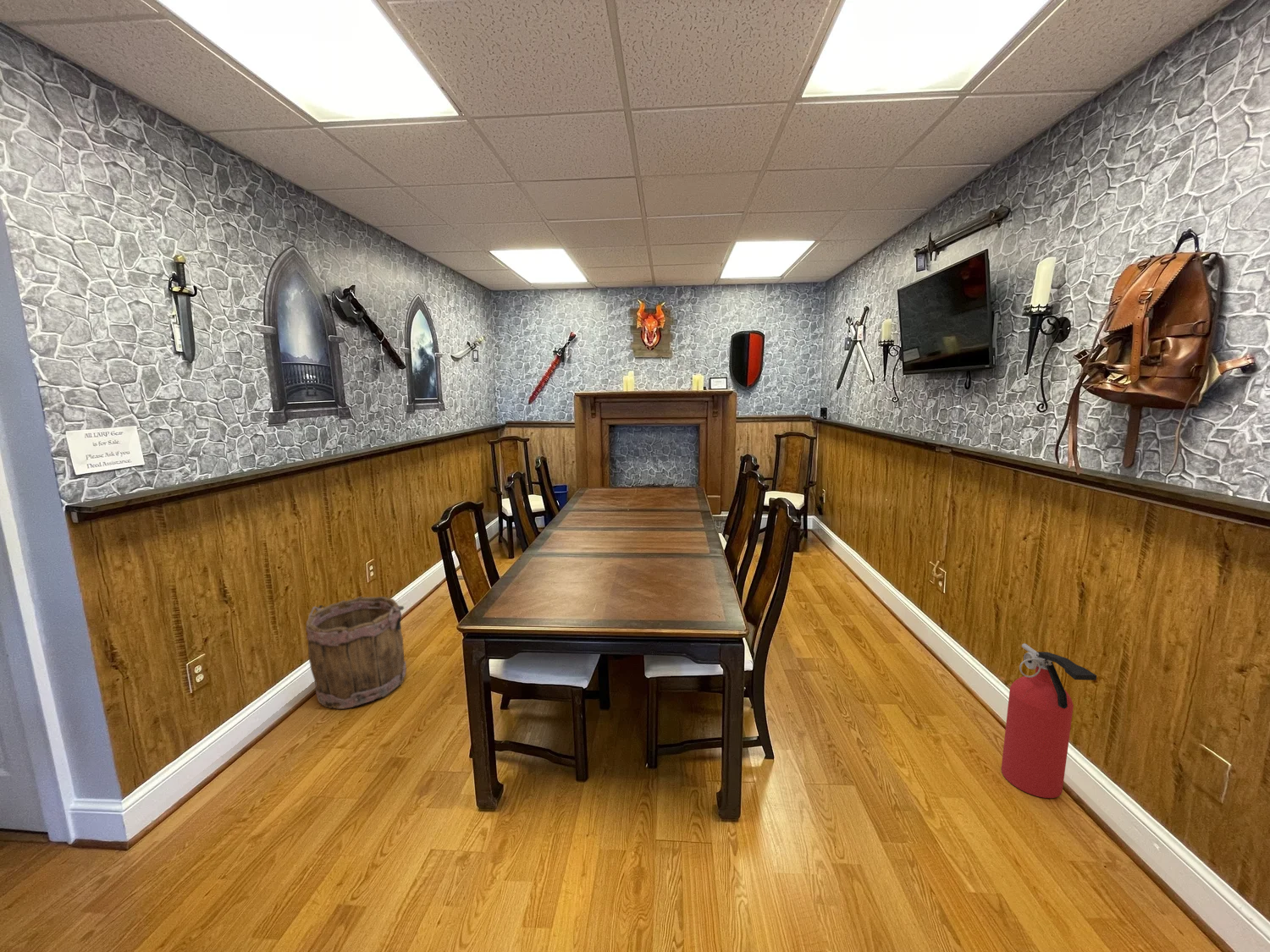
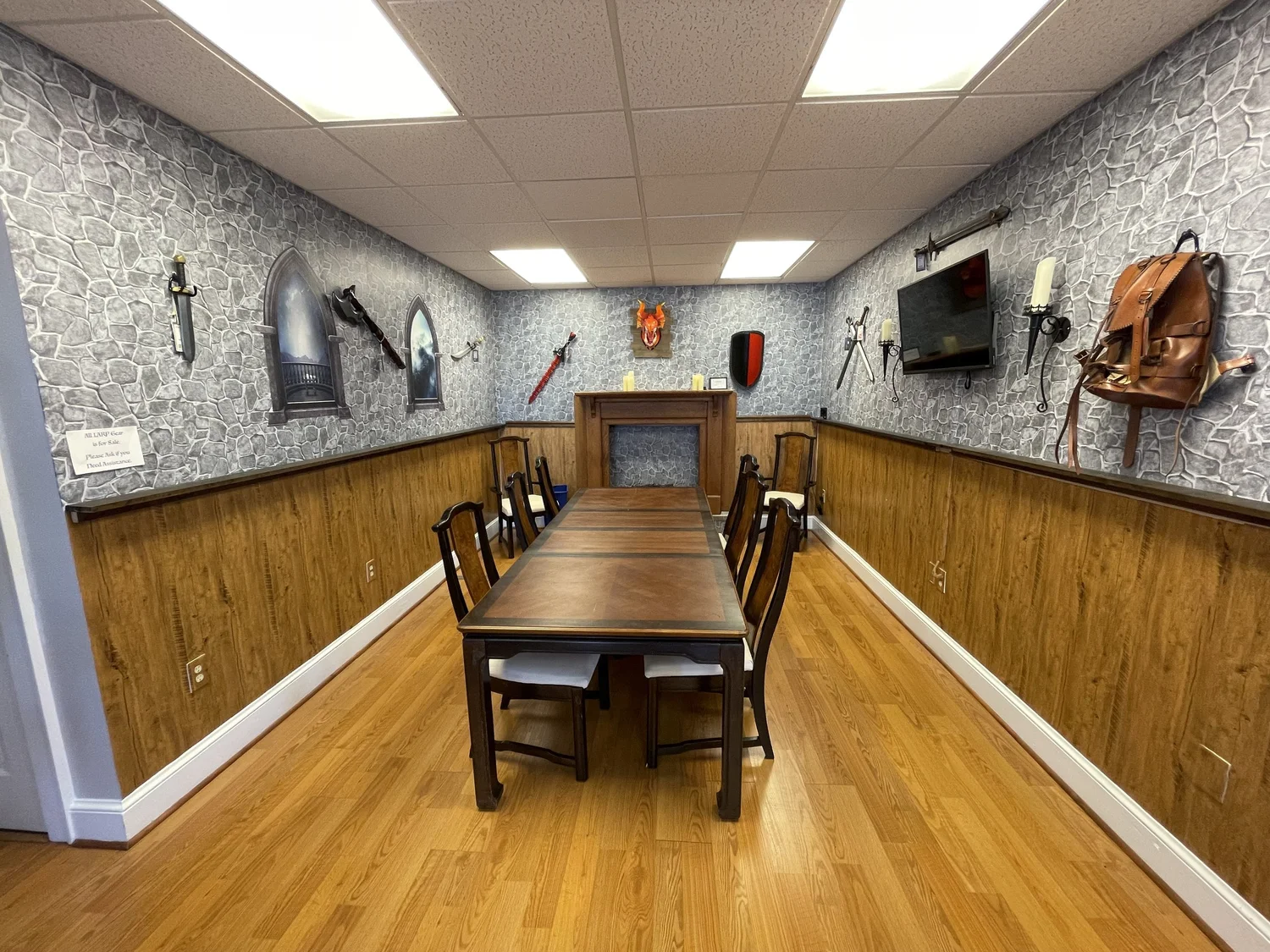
- bucket (359, 643)
- fire extinguisher (1044, 721)
